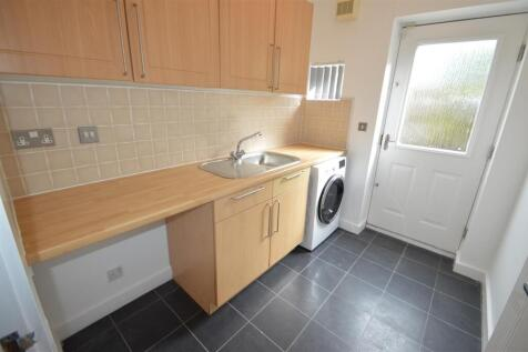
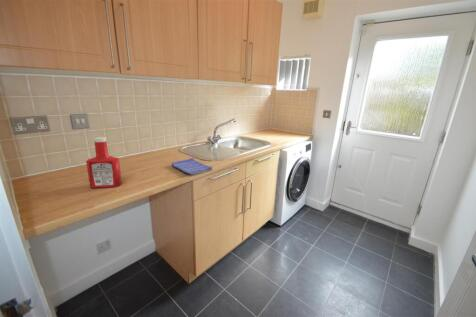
+ dish towel (191, 165)
+ soap bottle (103, 162)
